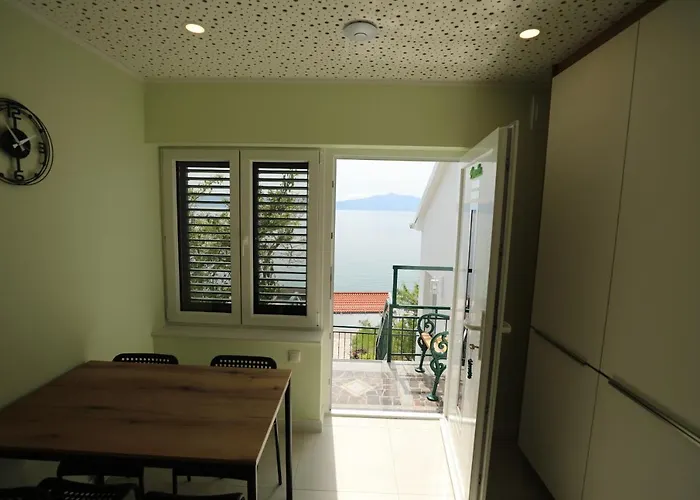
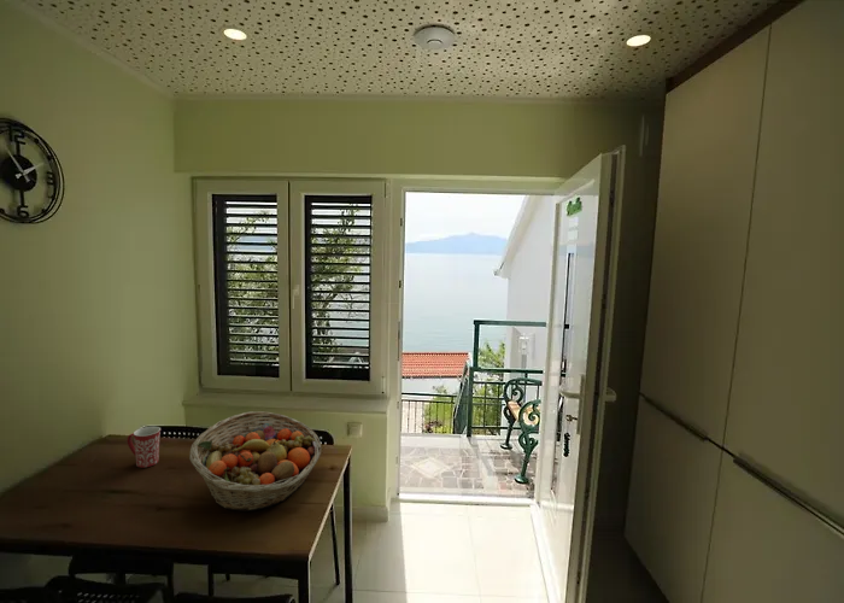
+ fruit basket (260, 456)
+ mug (143, 446)
